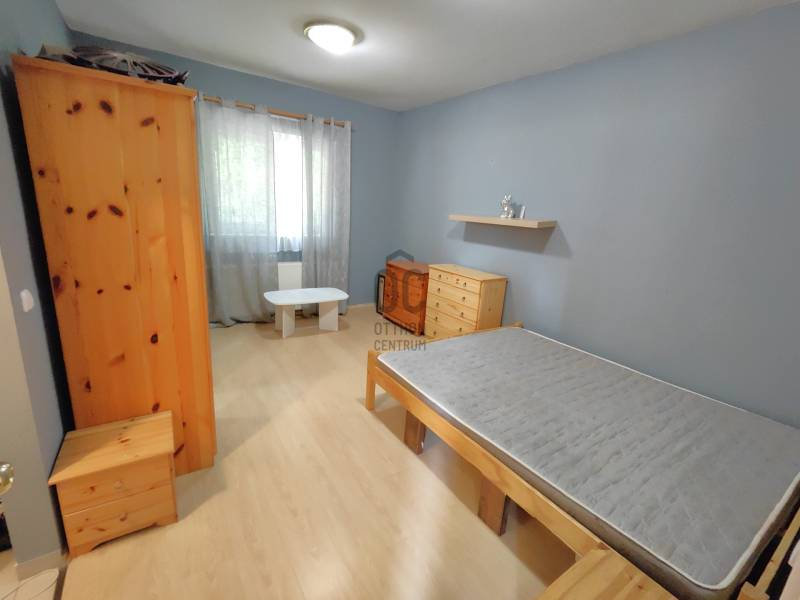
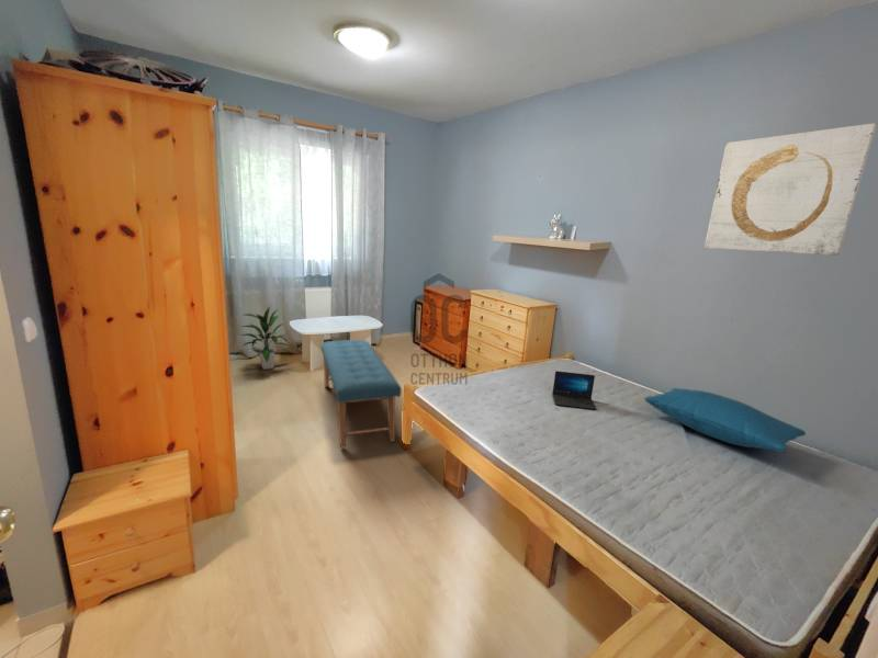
+ laptop (574, 389)
+ pillow (719, 416)
+ bench (354, 384)
+ wall art (778, 194)
+ indoor plant (264, 338)
